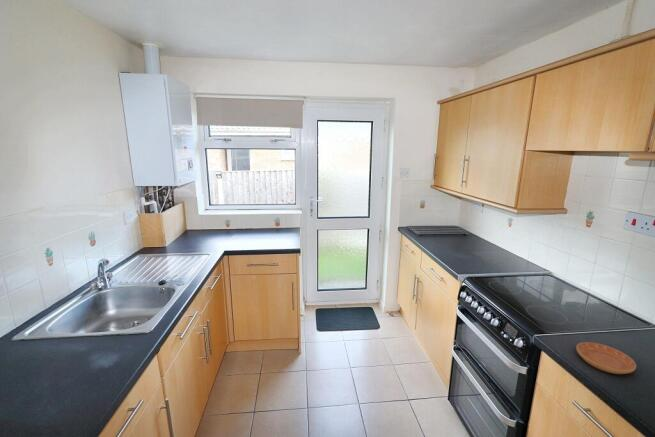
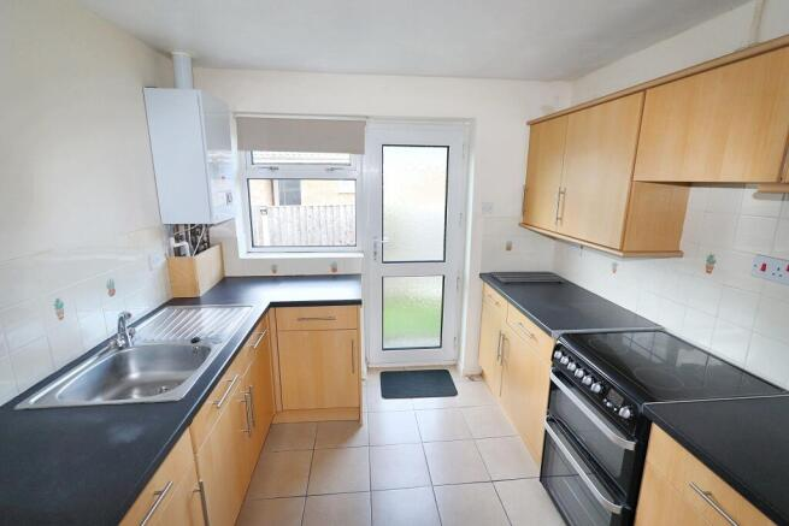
- saucer (604, 358)
